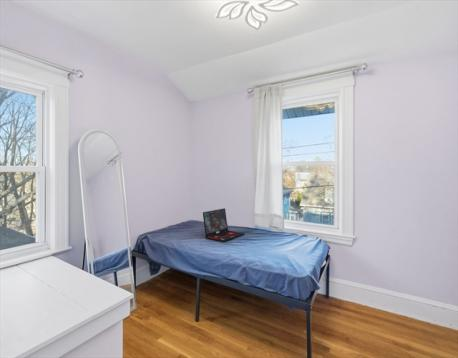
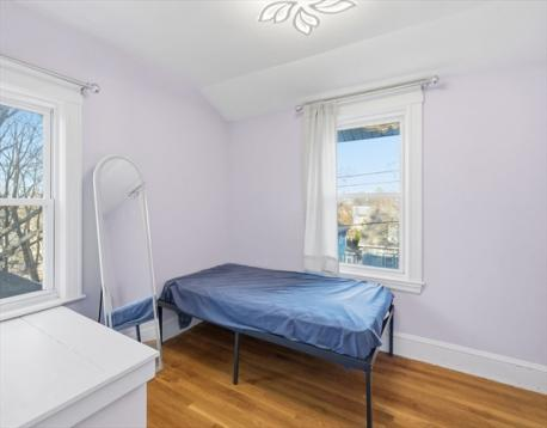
- laptop (224, 223)
